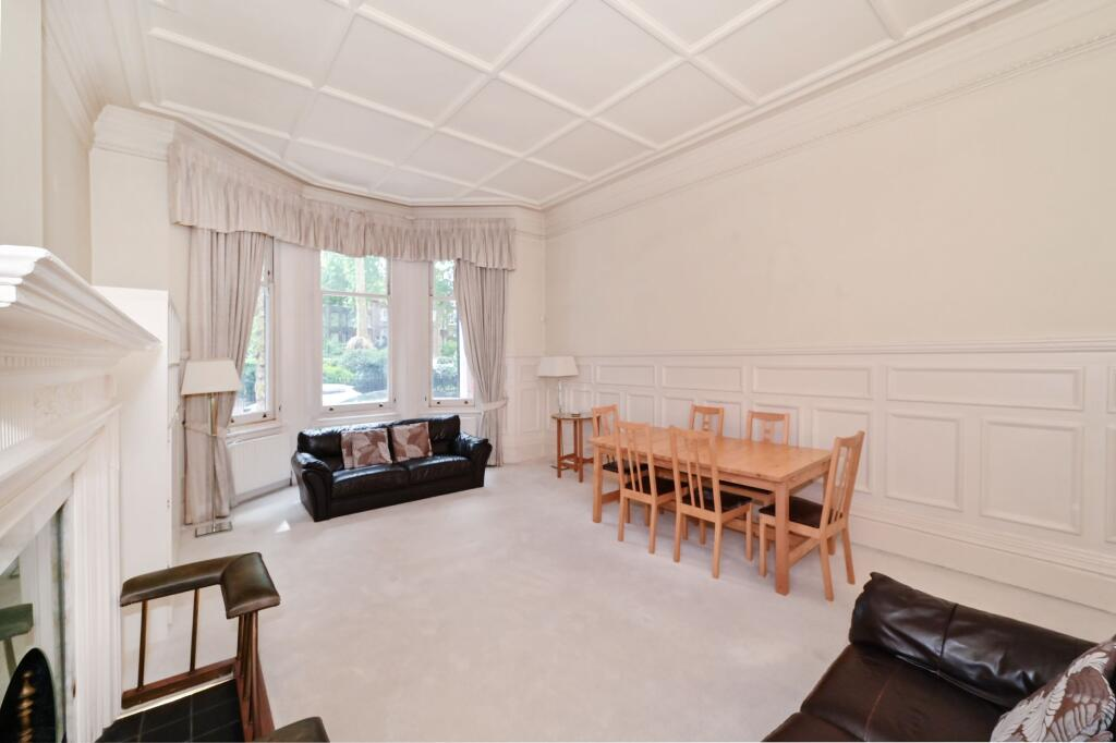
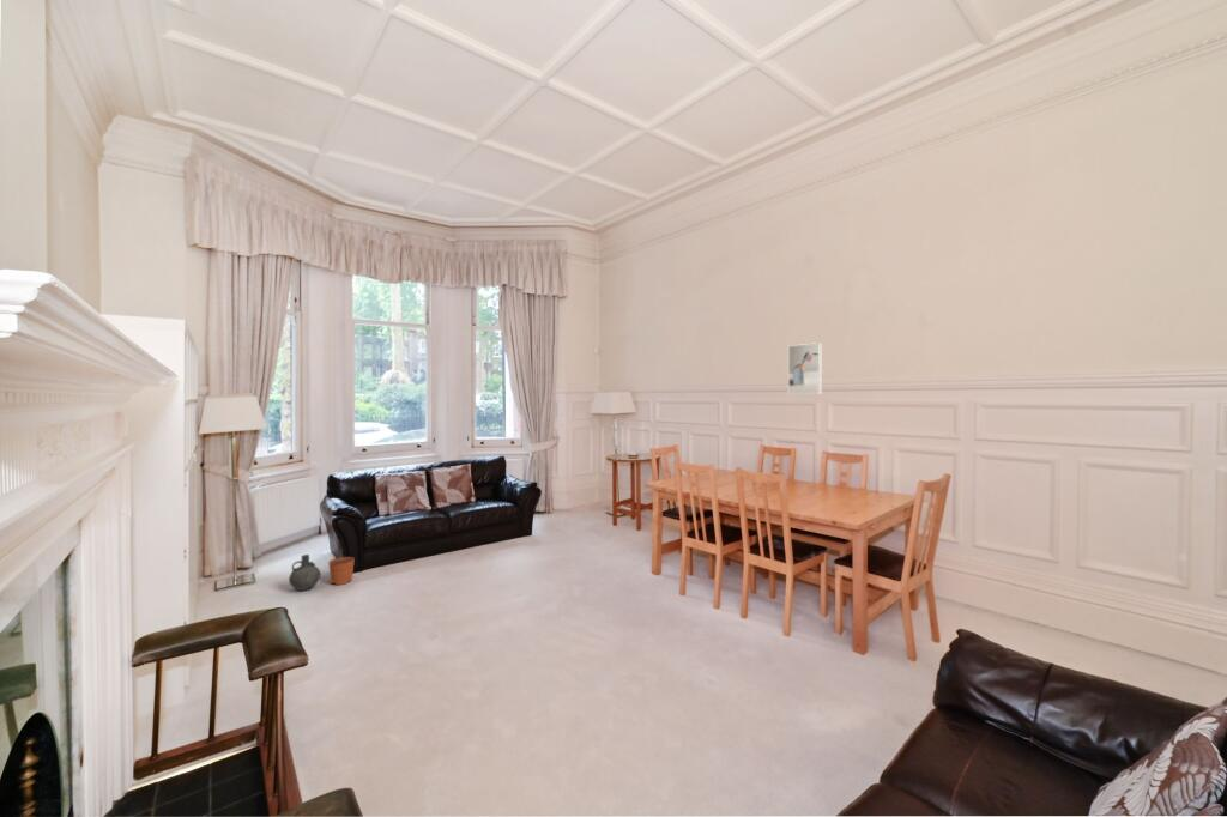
+ ceramic jug (304, 571)
+ plant pot (341, 565)
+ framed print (804, 369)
